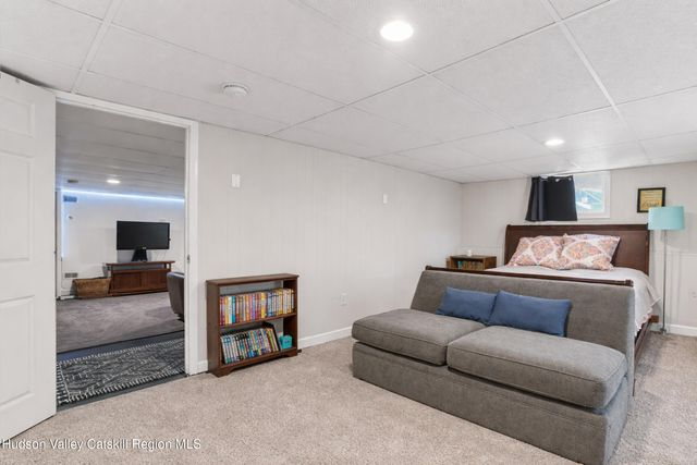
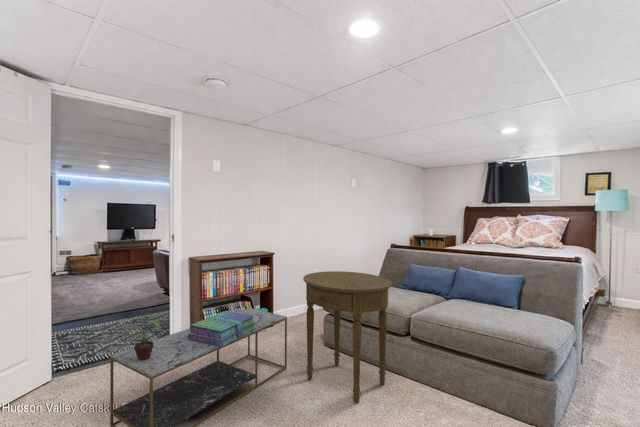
+ coffee table (212, 363)
+ side table (339, 330)
+ potted plant (145, 338)
+ stack of books (223, 326)
